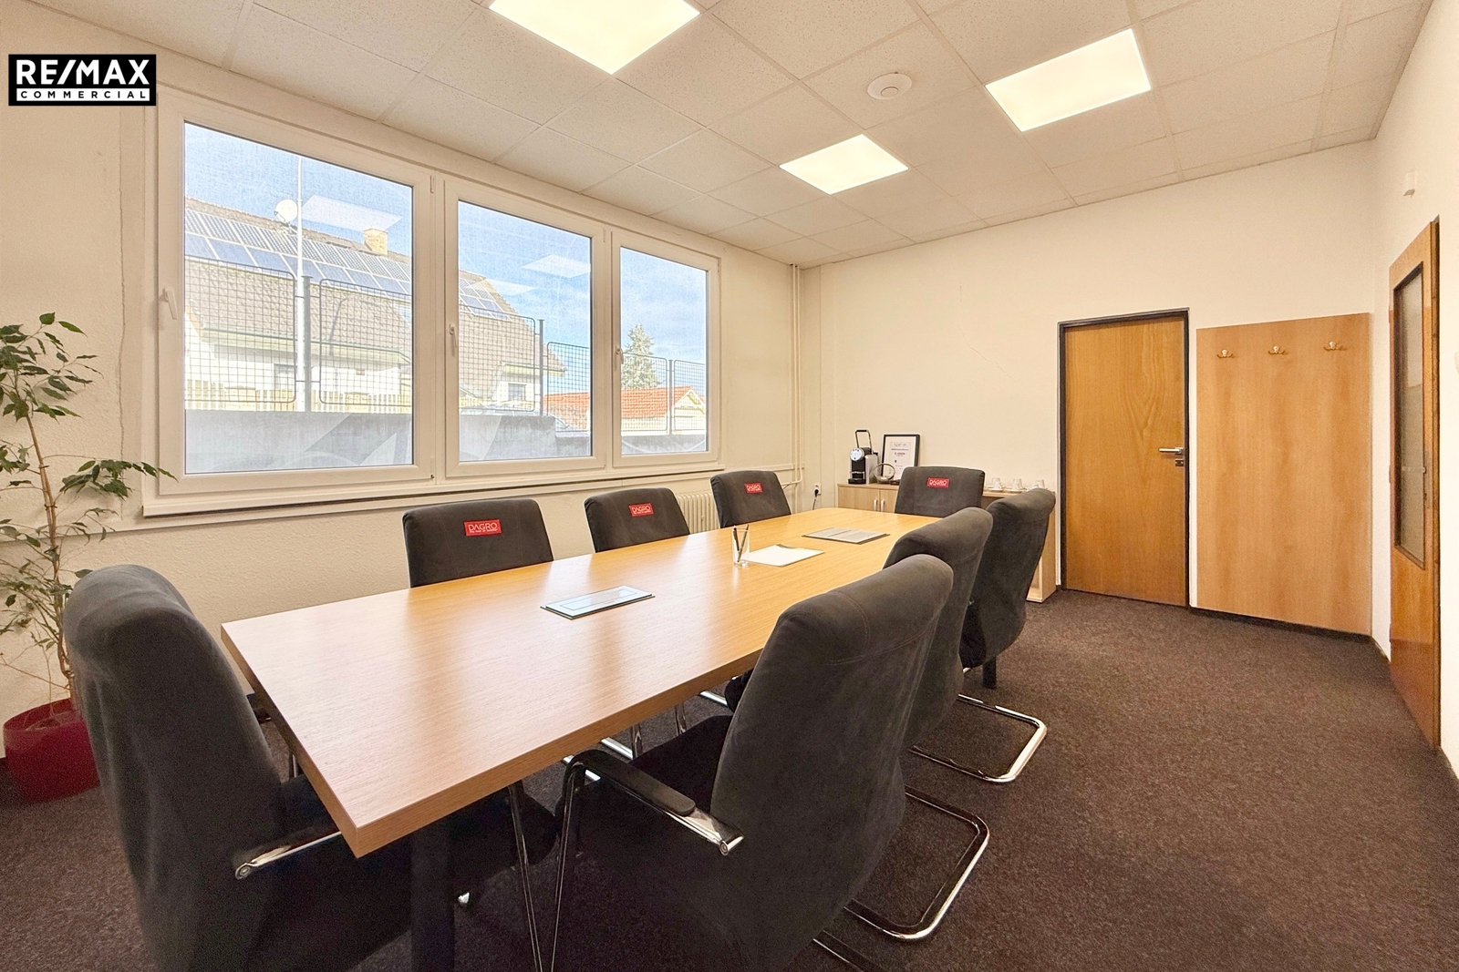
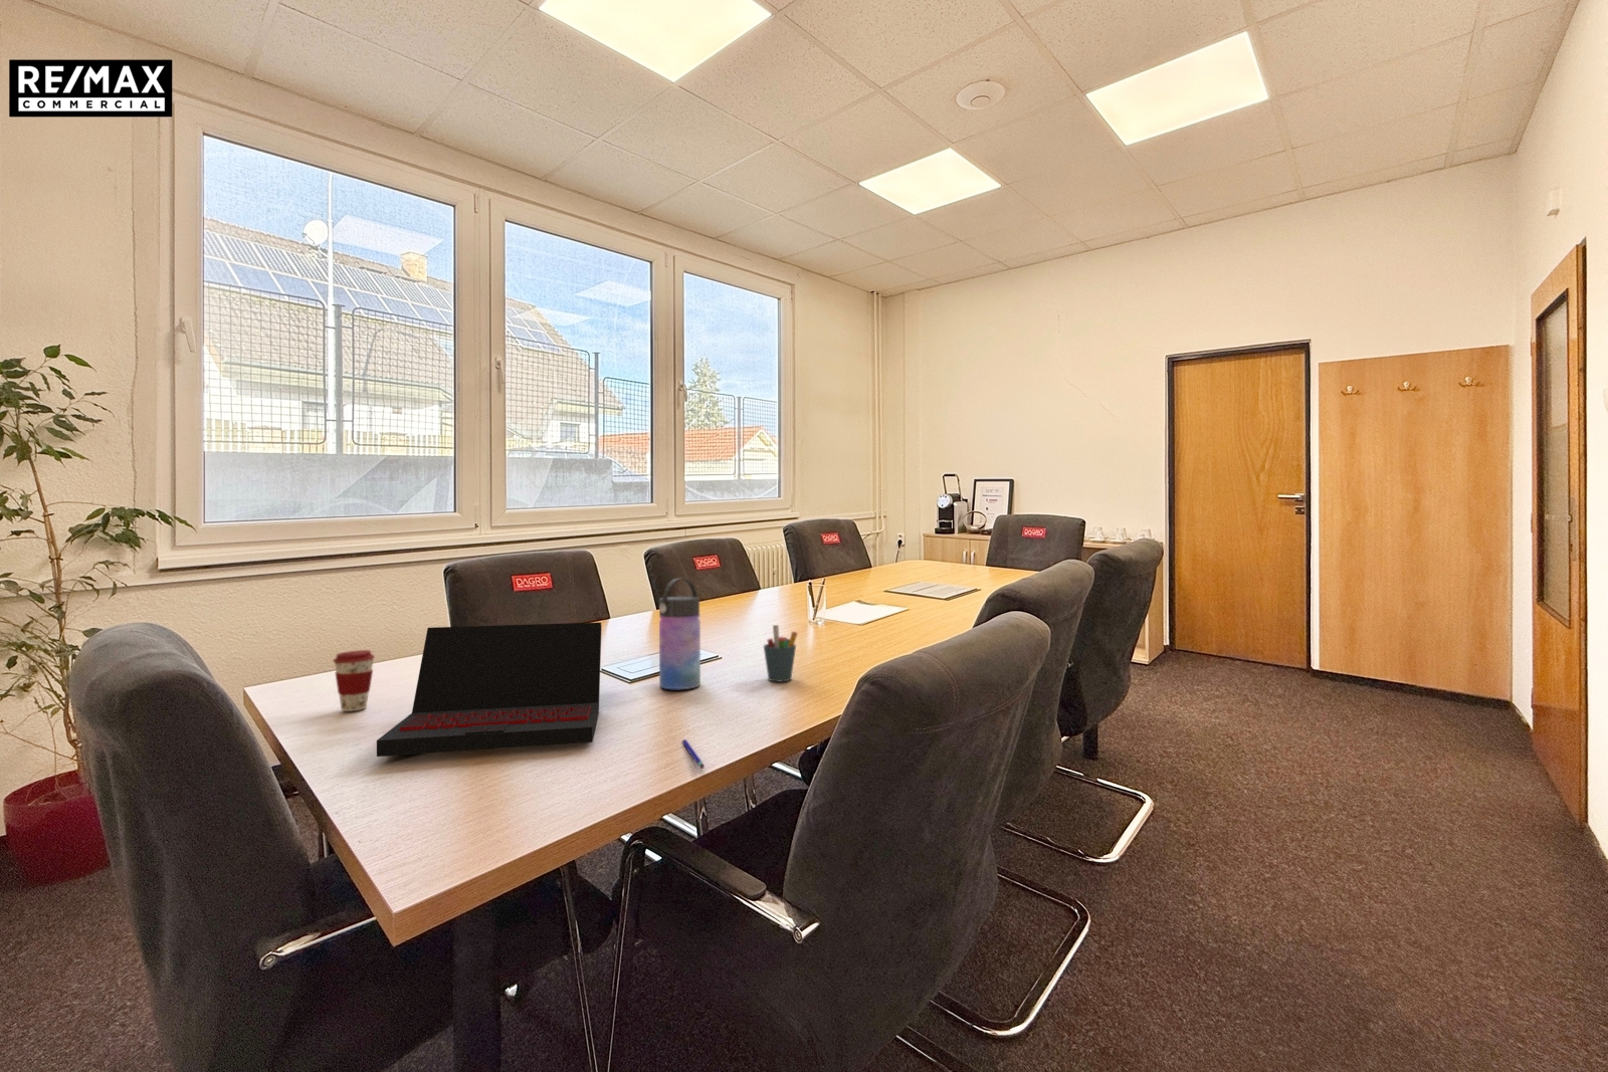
+ water bottle (680, 631)
+ laptop (505, 680)
+ pen holder (780, 653)
+ coffee cup (354, 681)
+ pen (693, 753)
